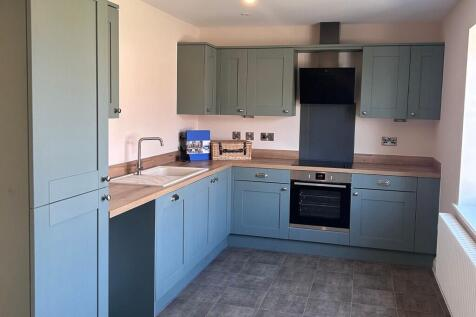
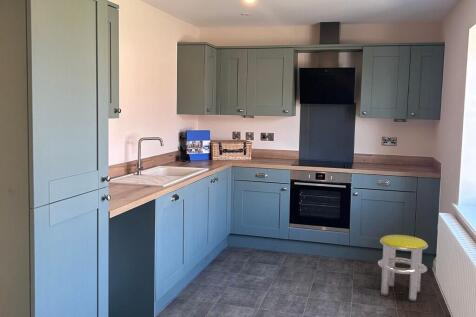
+ stool (402, 268)
